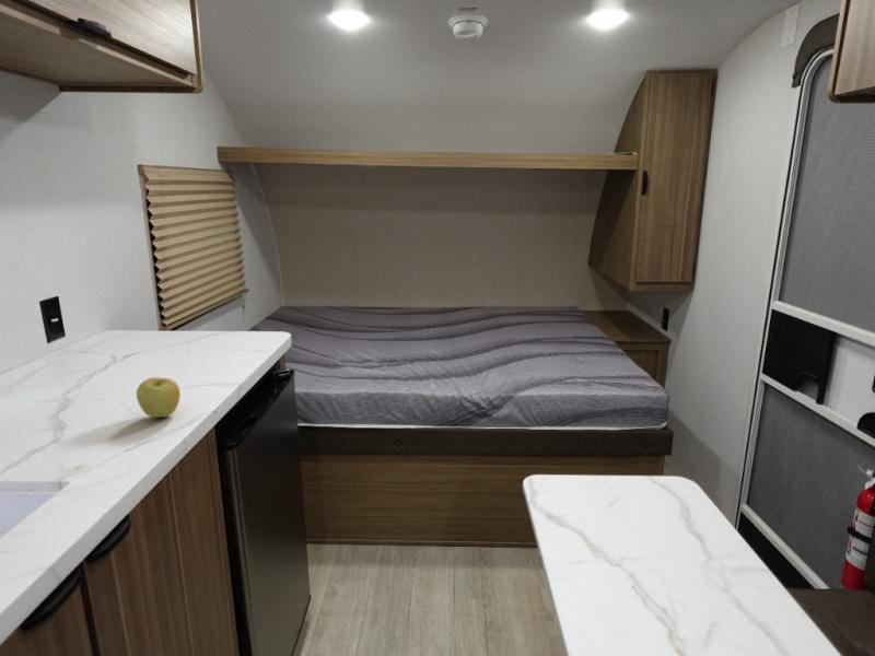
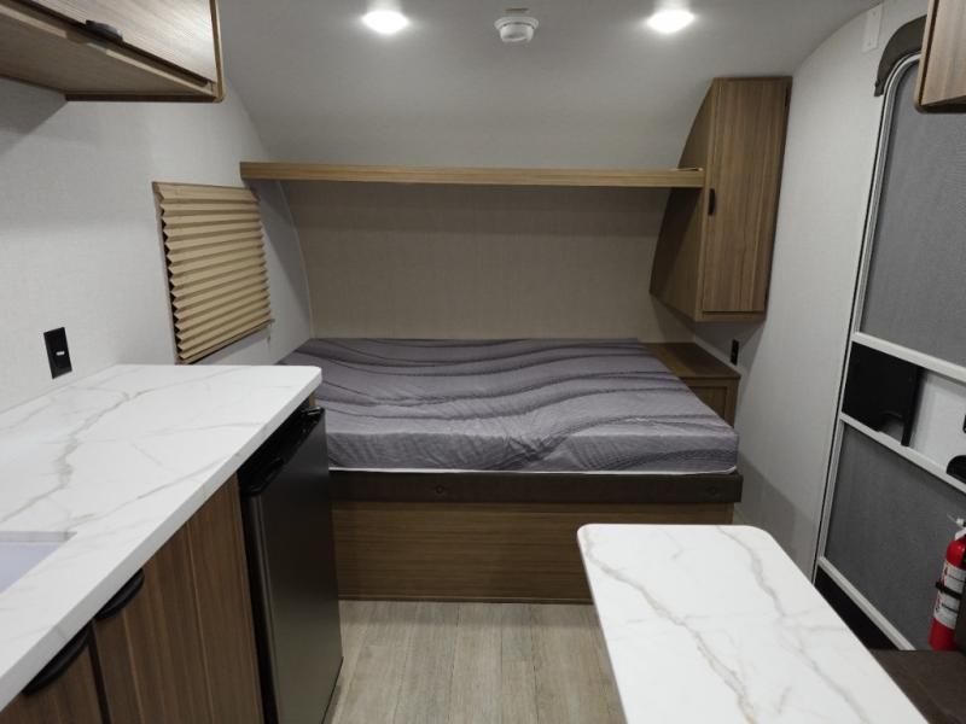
- apple (159, 397)
